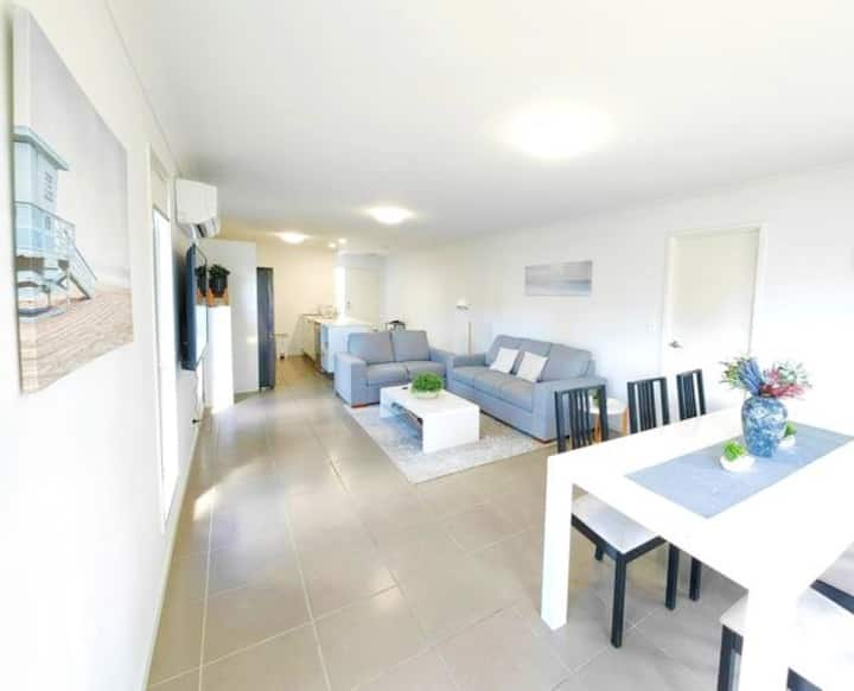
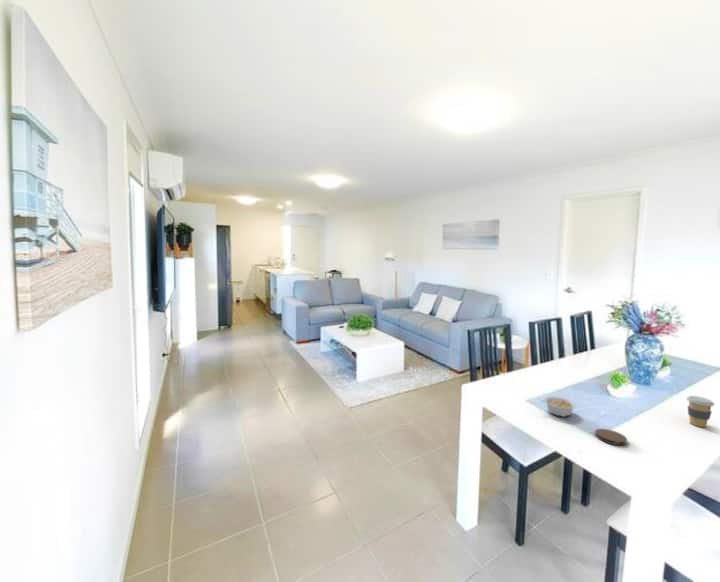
+ coaster (610, 436)
+ legume (559, 406)
+ coffee cup (698, 411)
